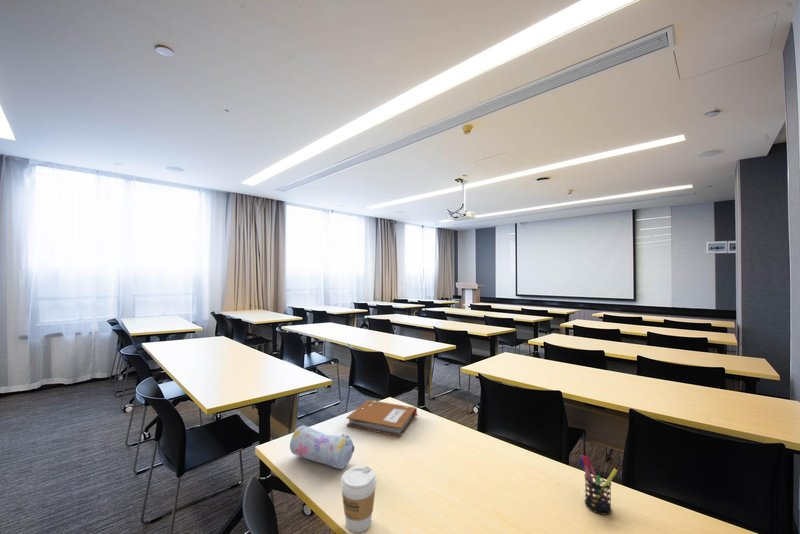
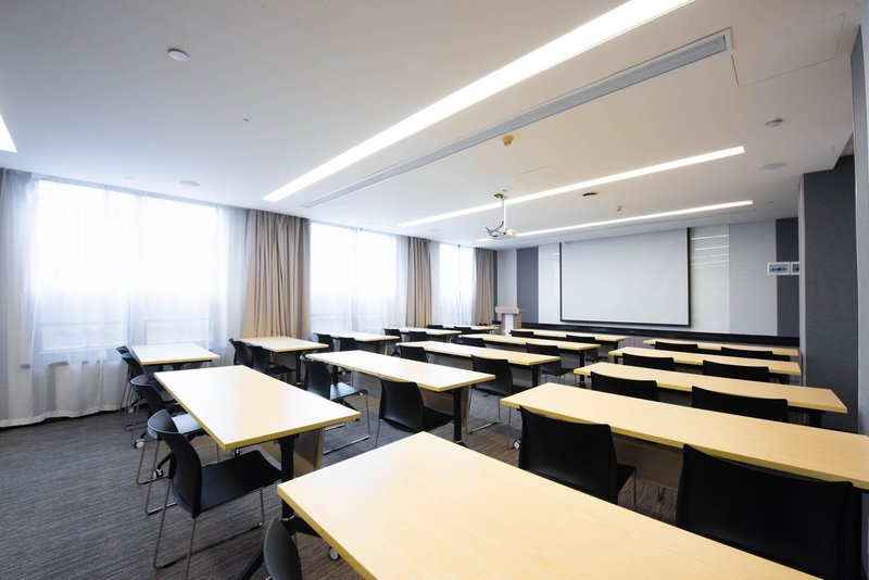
- pen holder (596, 484)
- coffee cup (358, 498)
- notebook (384, 416)
- pencil case (321, 445)
